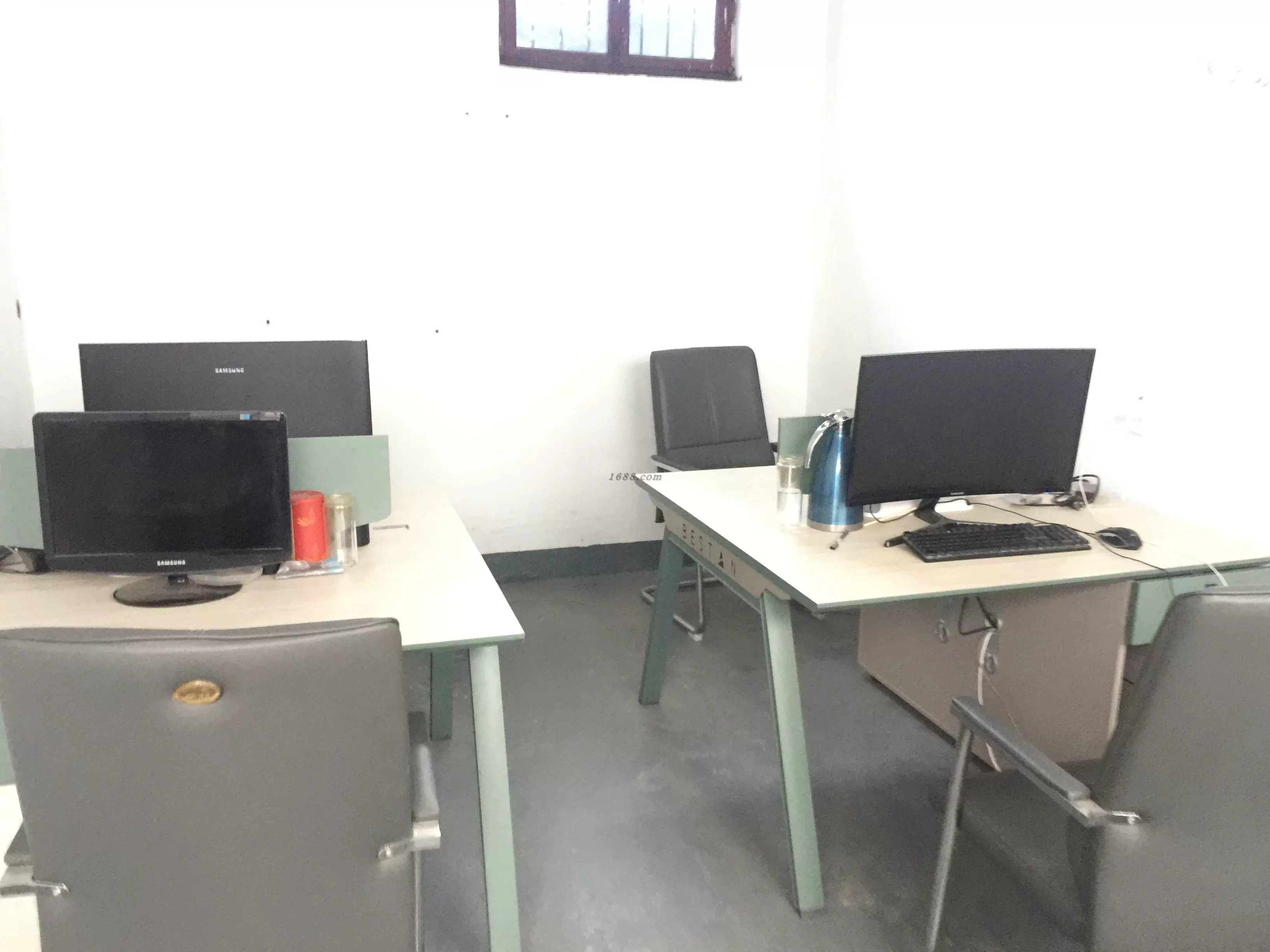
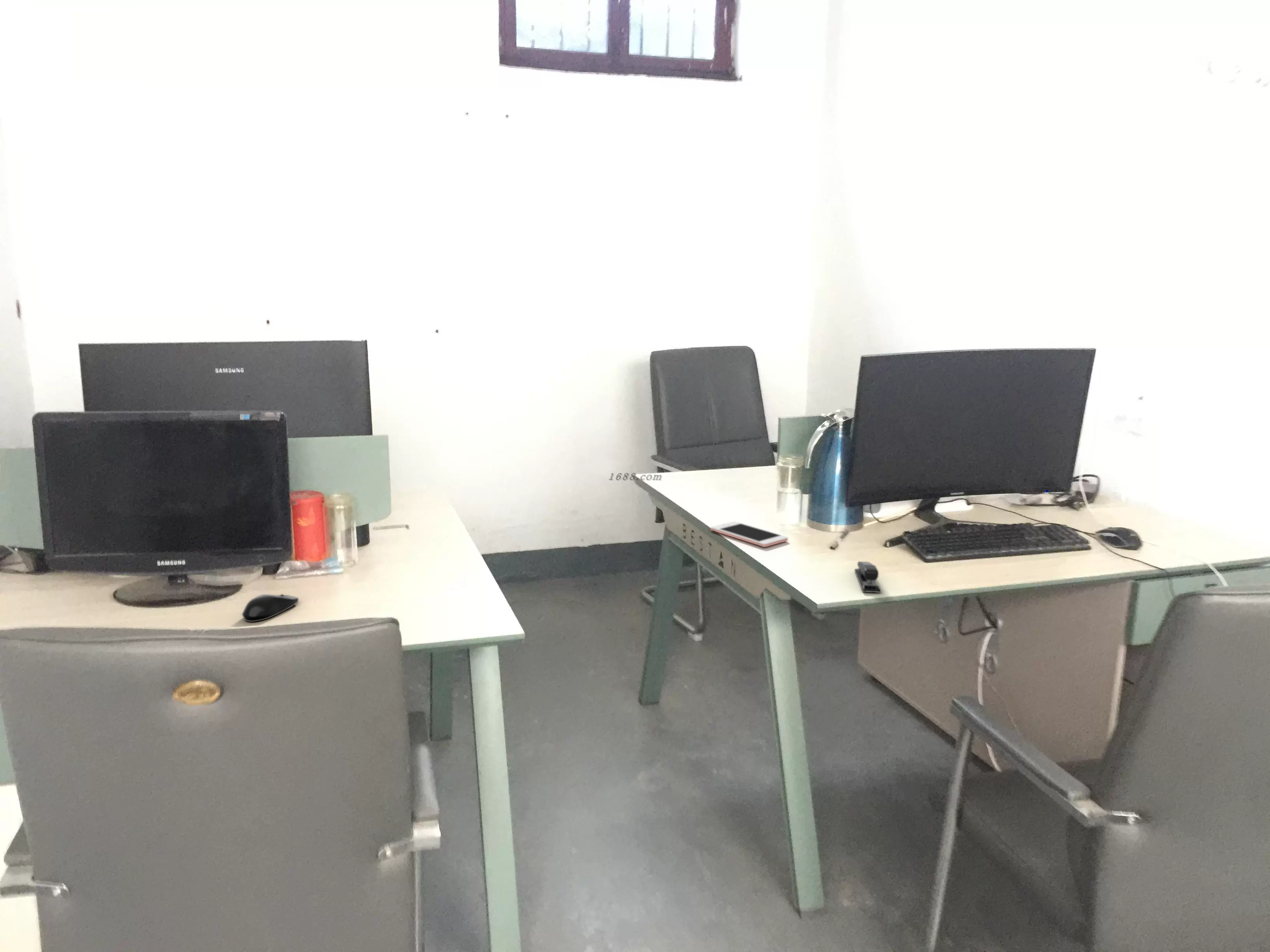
+ computer mouse (270, 602)
+ stapler (867, 572)
+ cell phone (748, 534)
